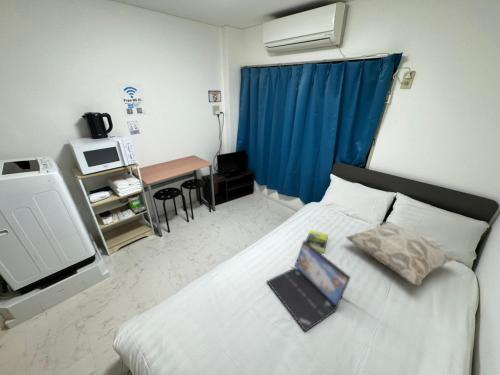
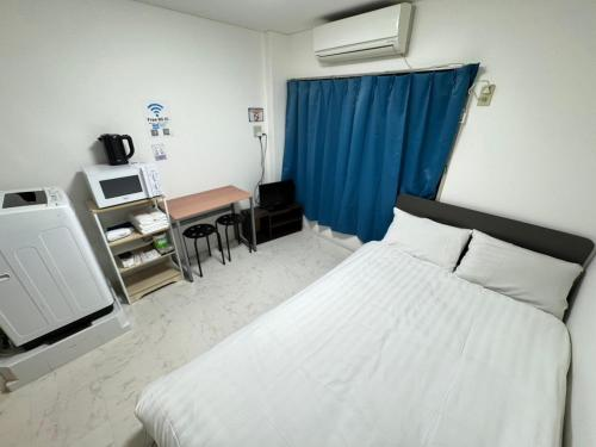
- book (316, 240)
- decorative pillow (398, 246)
- laptop (304, 279)
